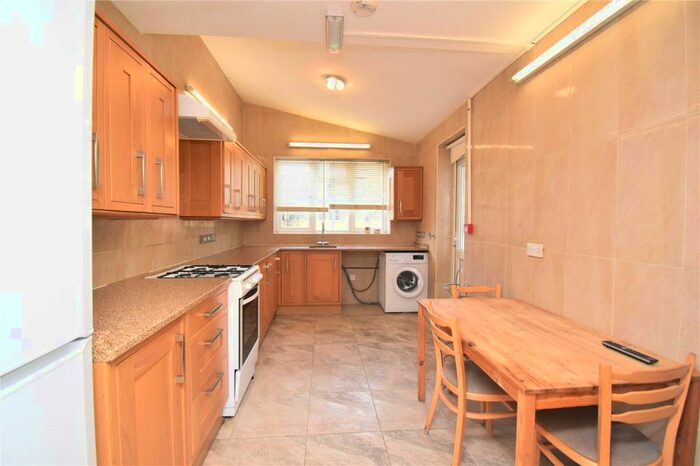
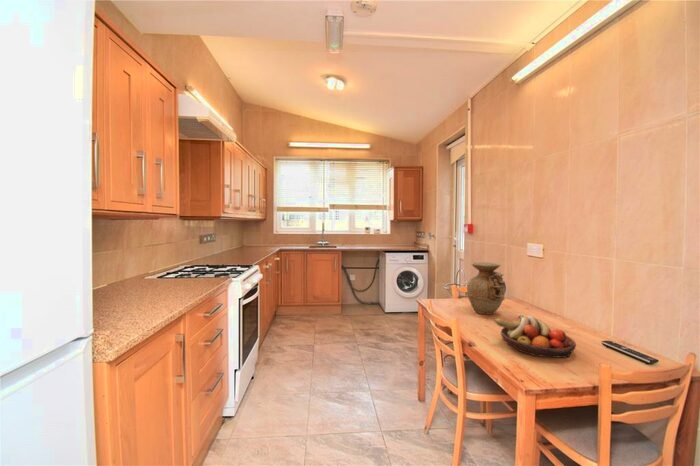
+ fruit bowl (535, 333)
+ vase (486, 288)
